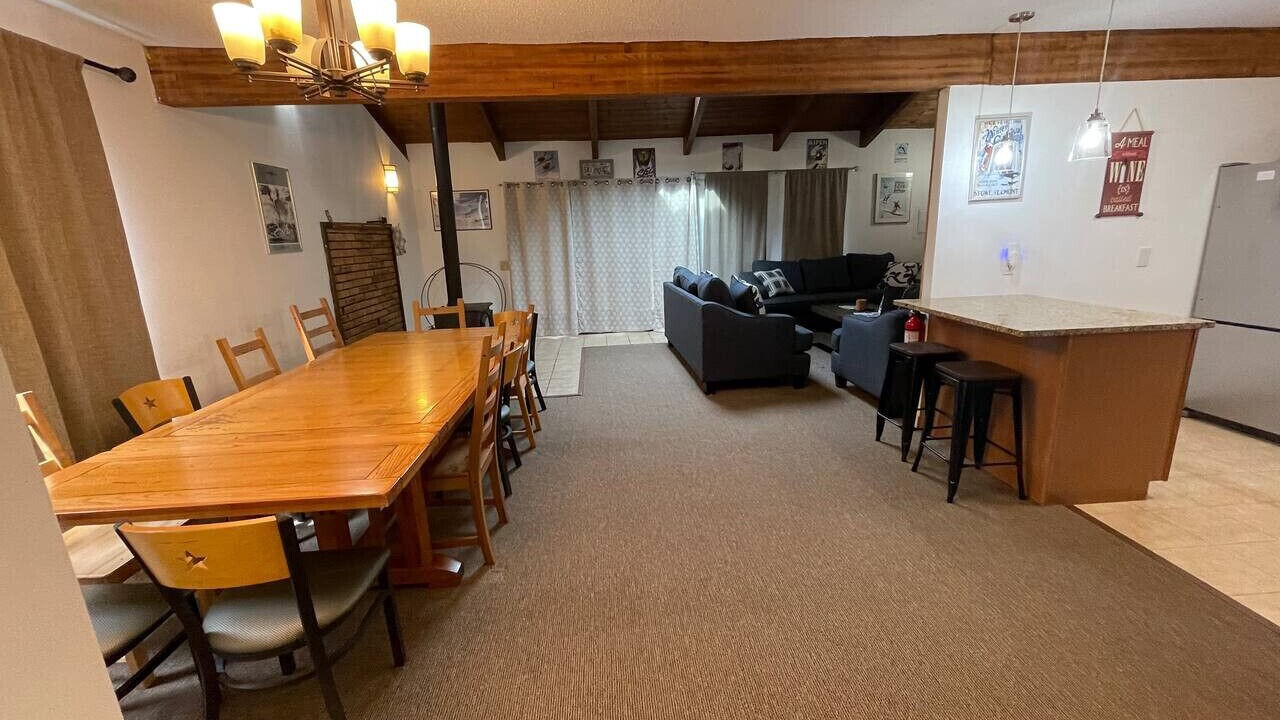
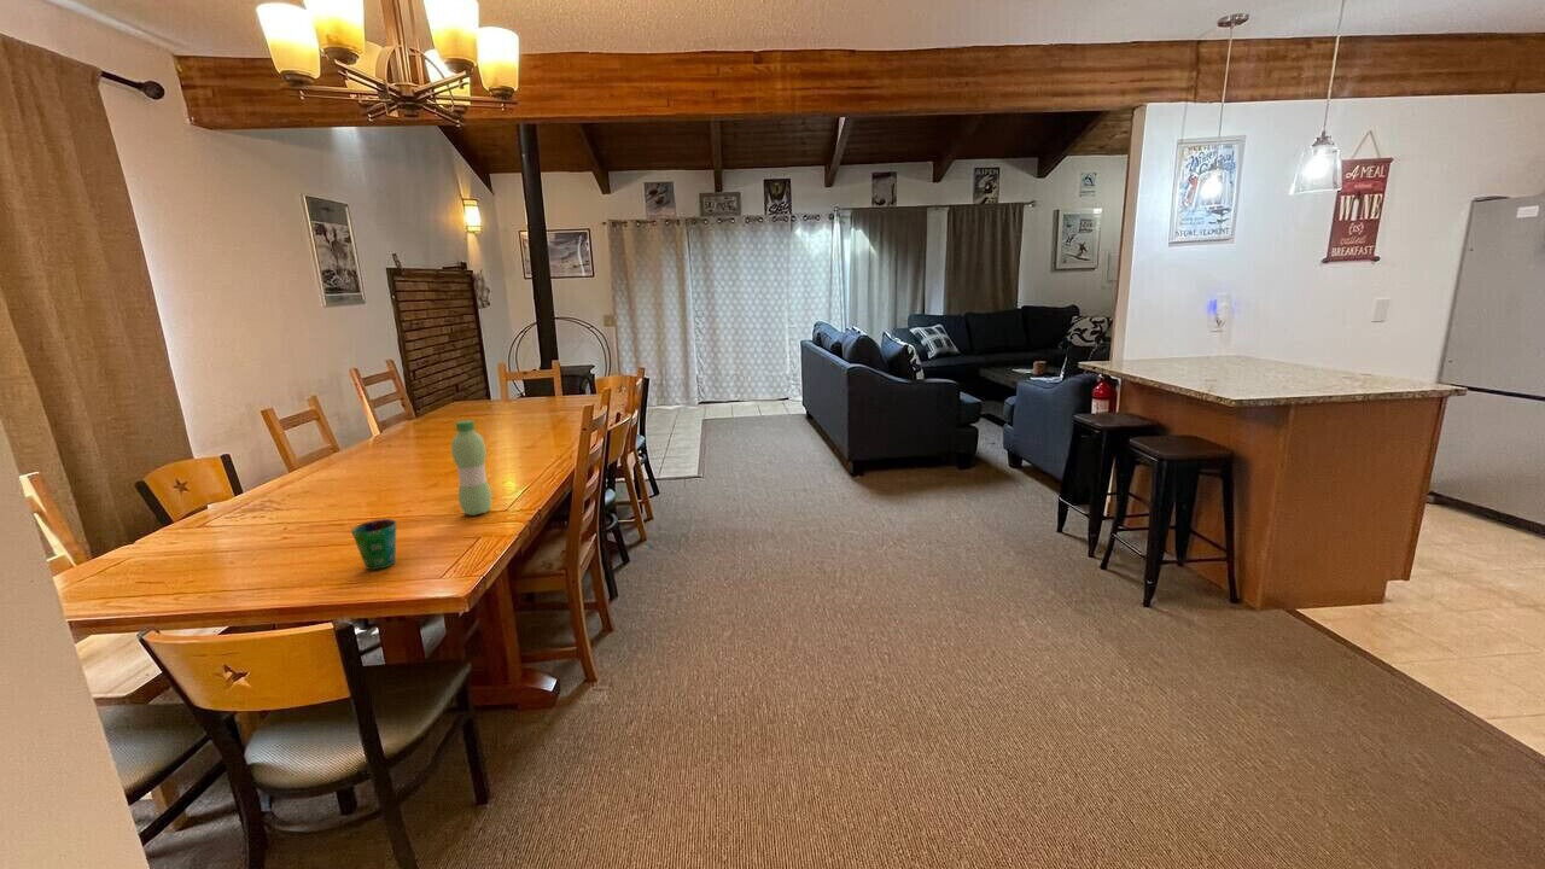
+ cup (375, 543)
+ water bottle (471, 467)
